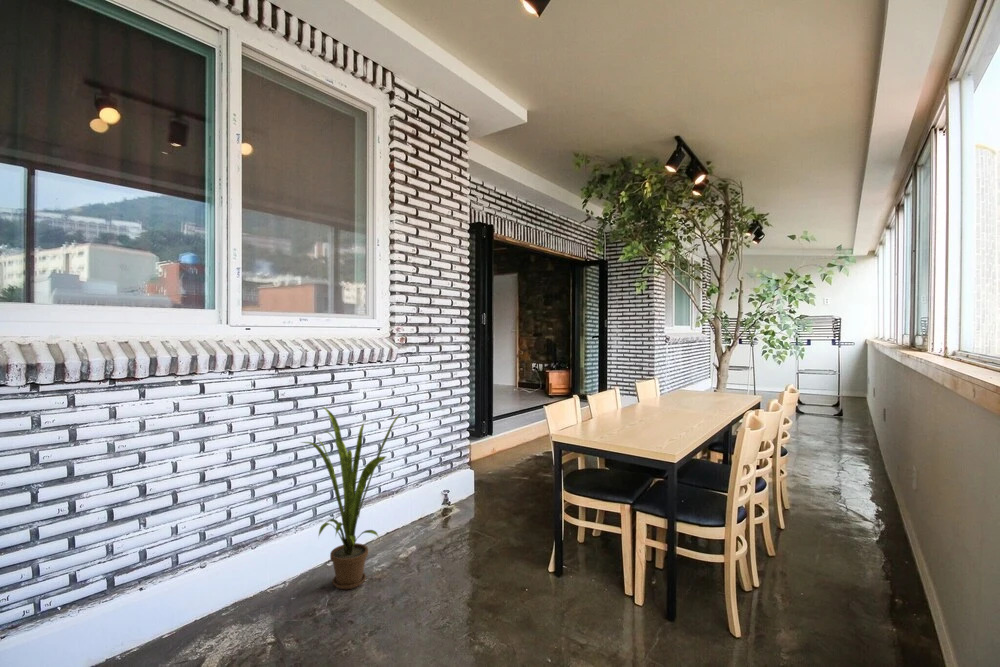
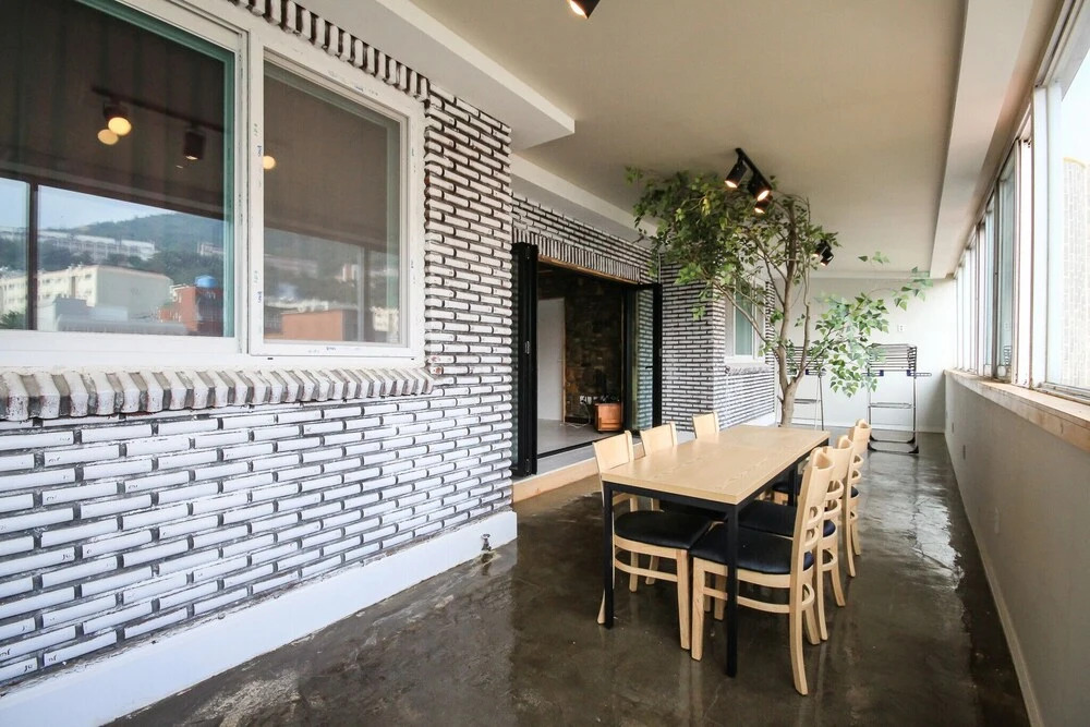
- house plant (339, 496)
